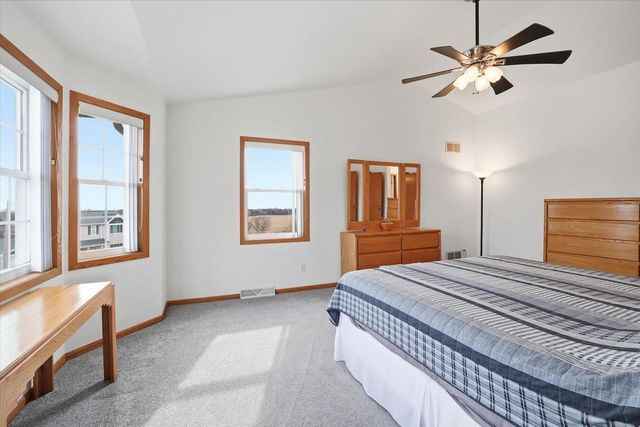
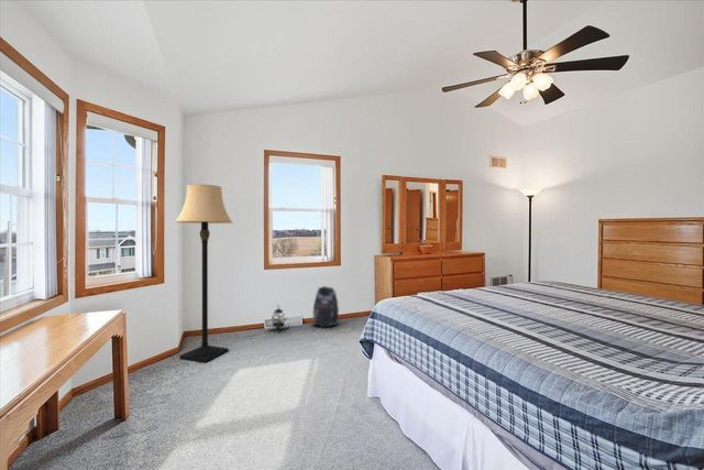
+ lamp (205, 270)
+ lantern (278, 317)
+ backpack (326, 305)
